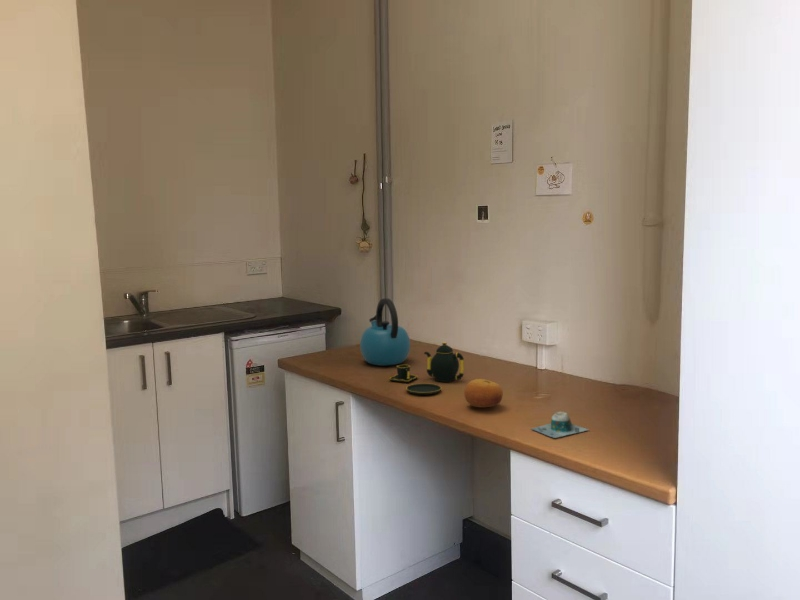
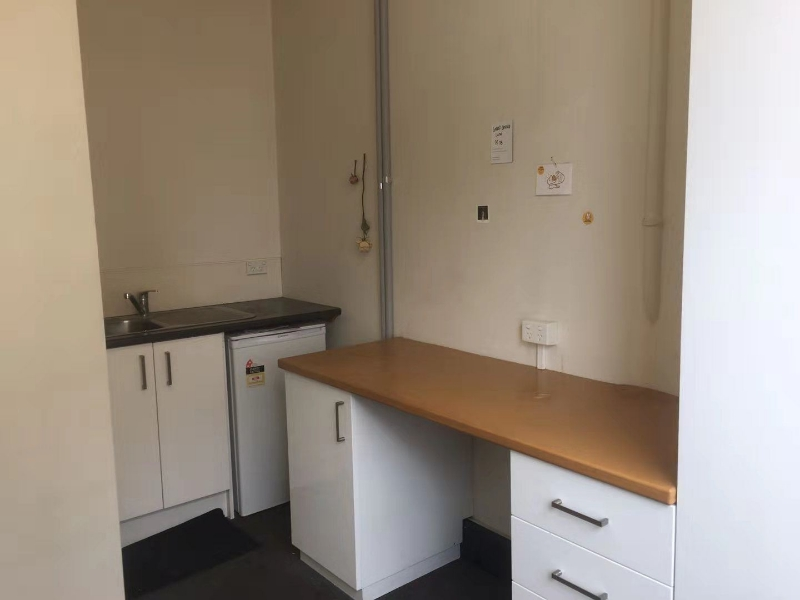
- kettle (383, 329)
- fruit (483, 393)
- teapot (427, 365)
- mug (559, 421)
